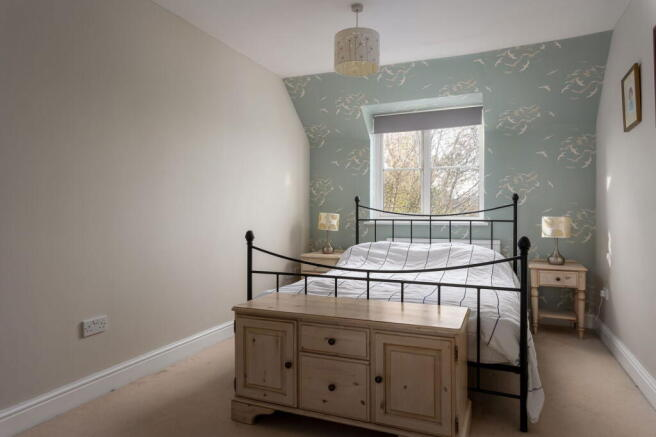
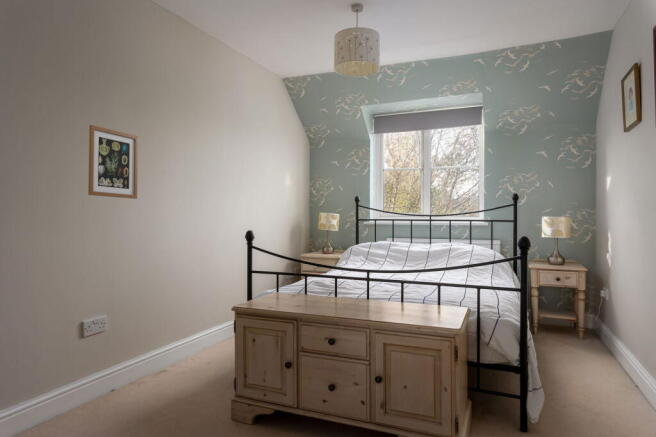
+ wall art (114, 163)
